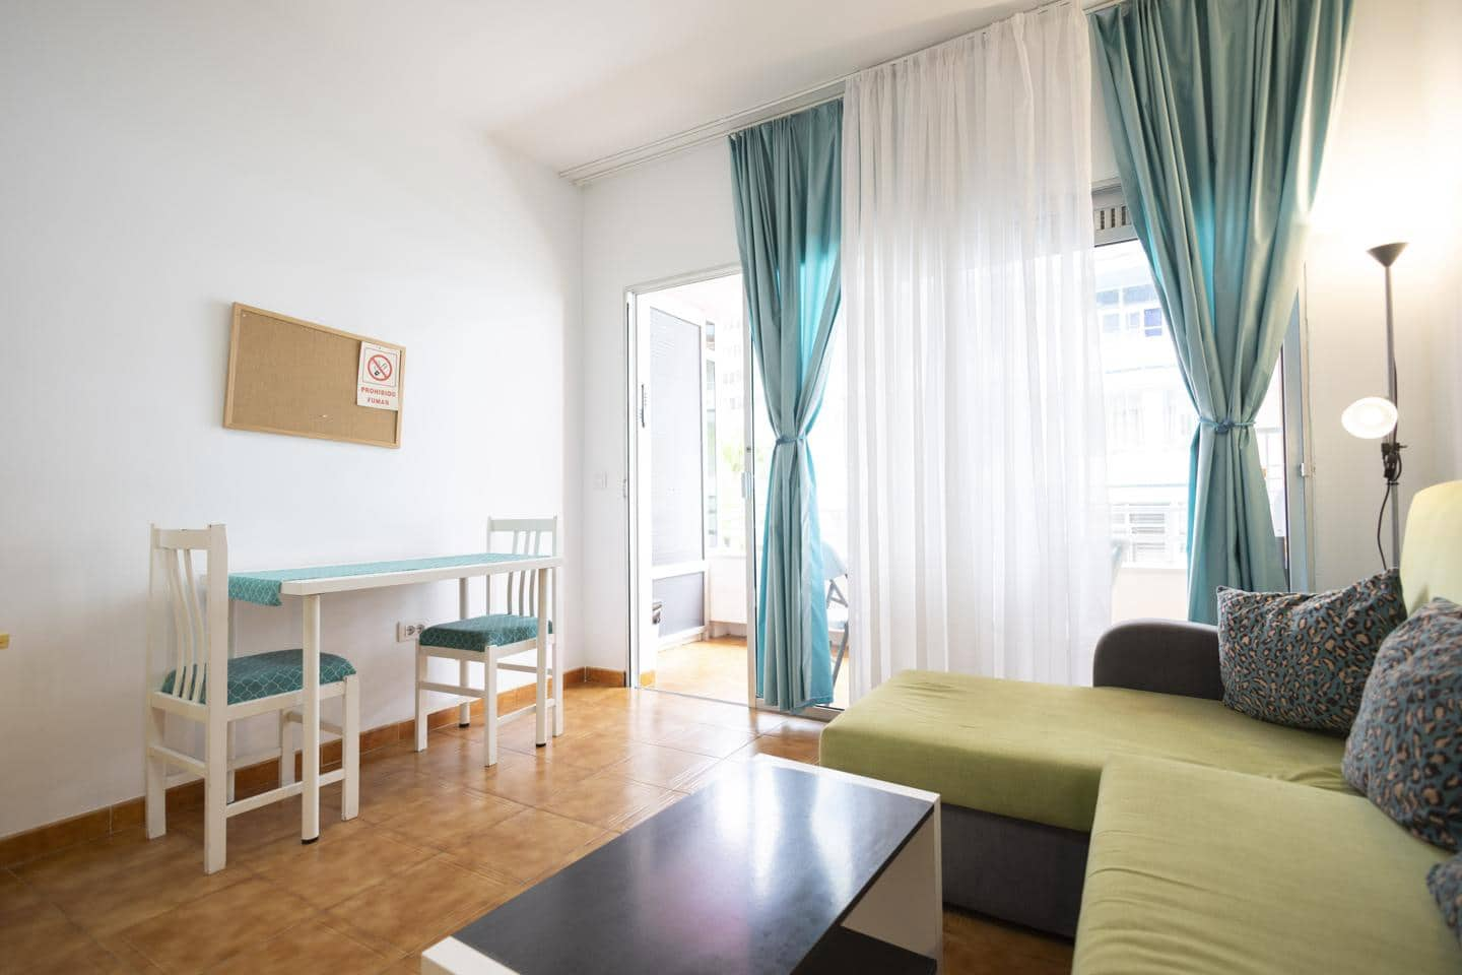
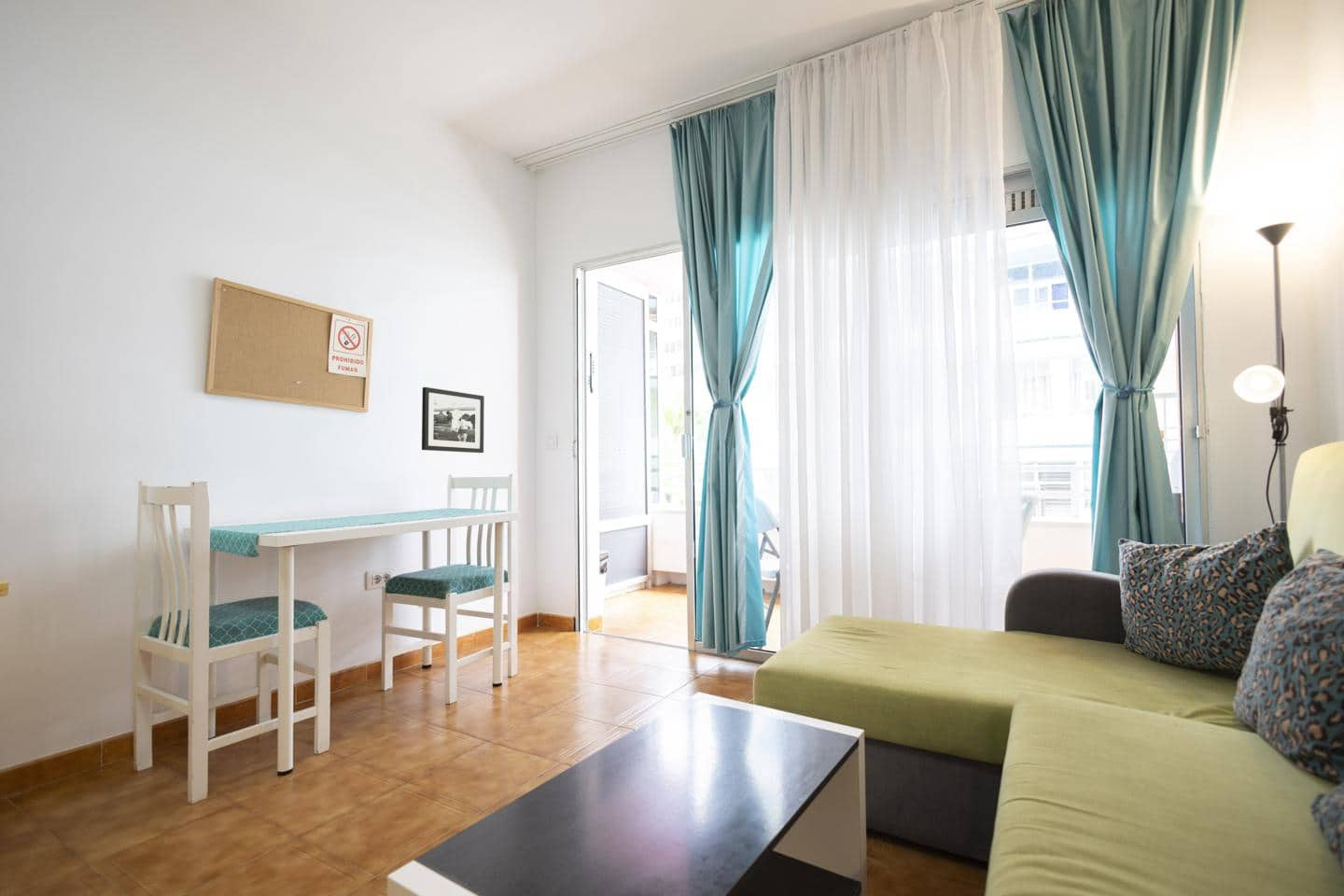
+ picture frame (454, 421)
